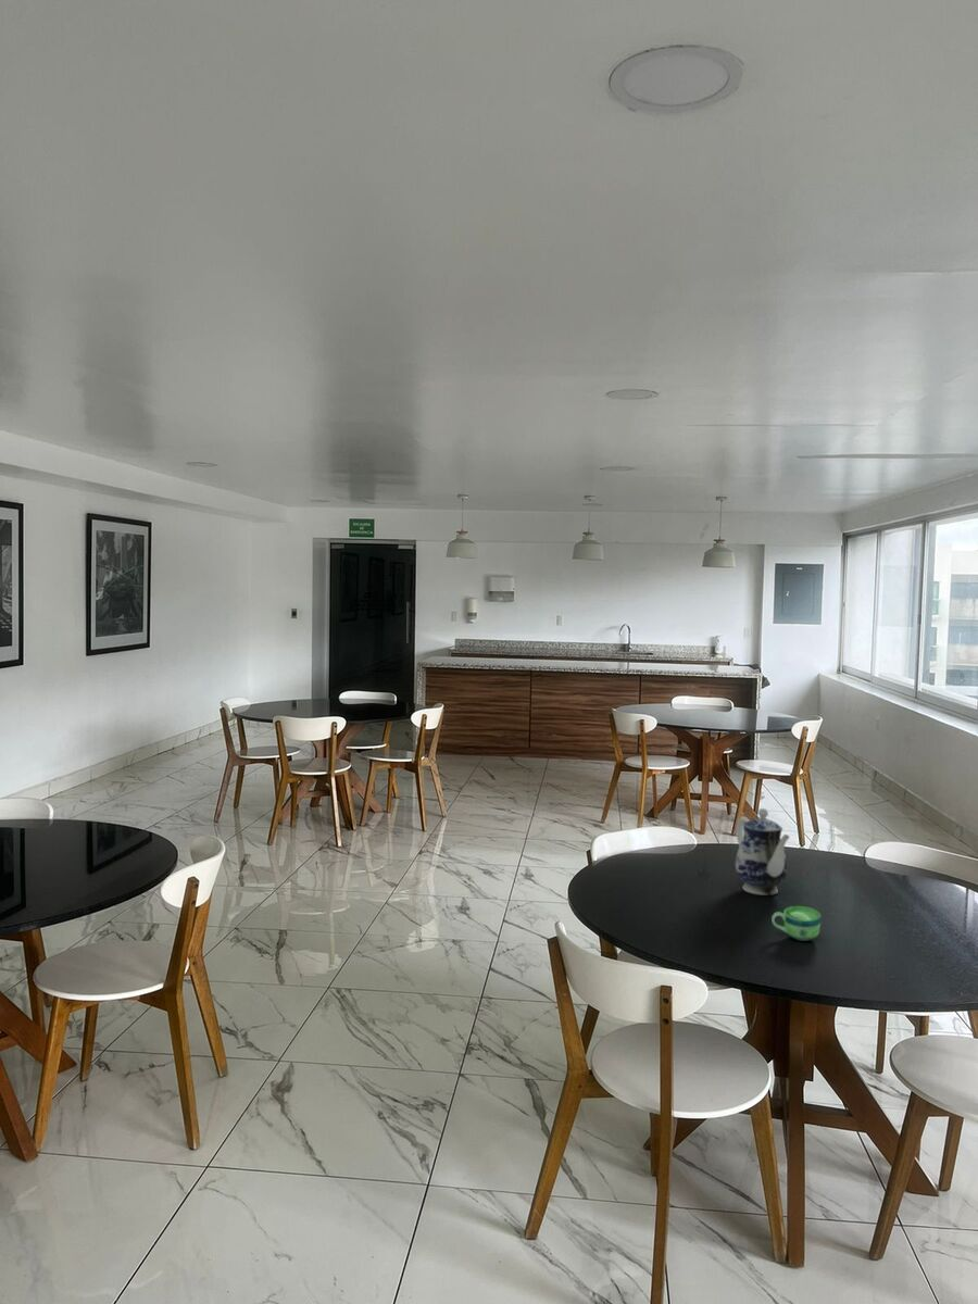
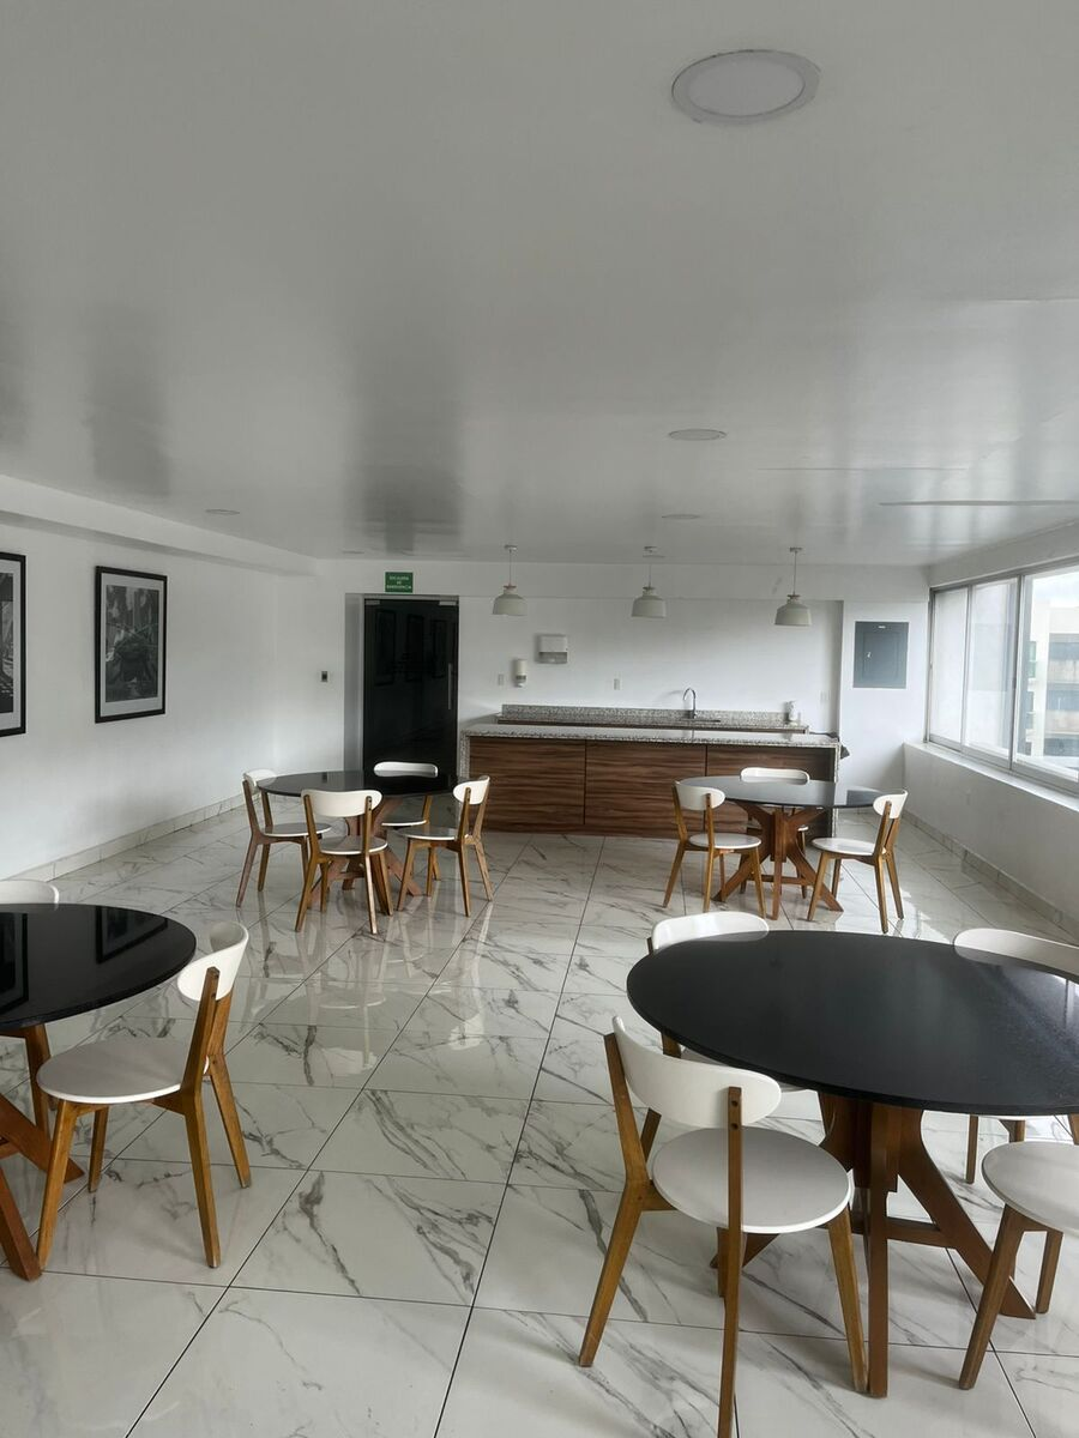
- cup (797, 924)
- teapot (761, 849)
